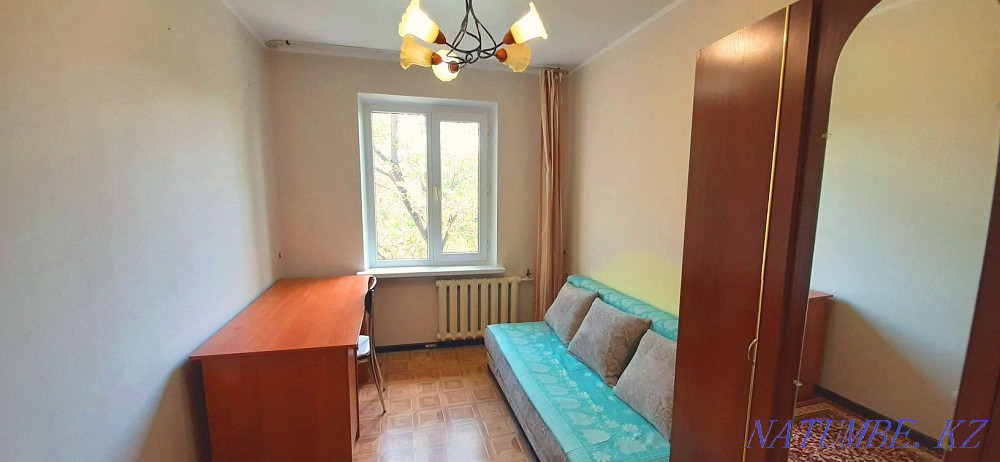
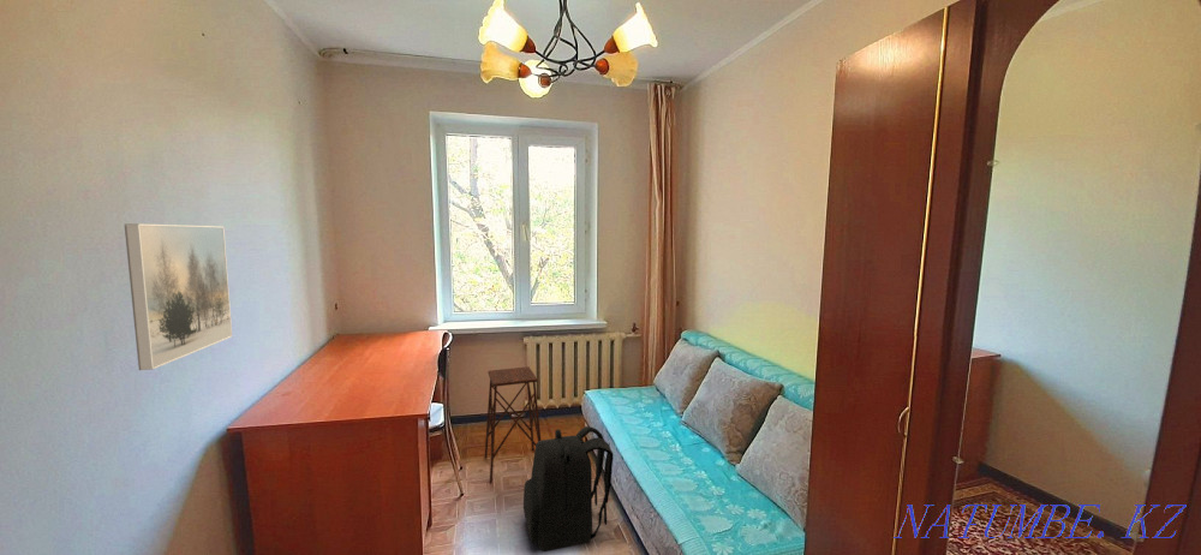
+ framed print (186, 288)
+ side table (513, 419)
+ backpack (568, 482)
